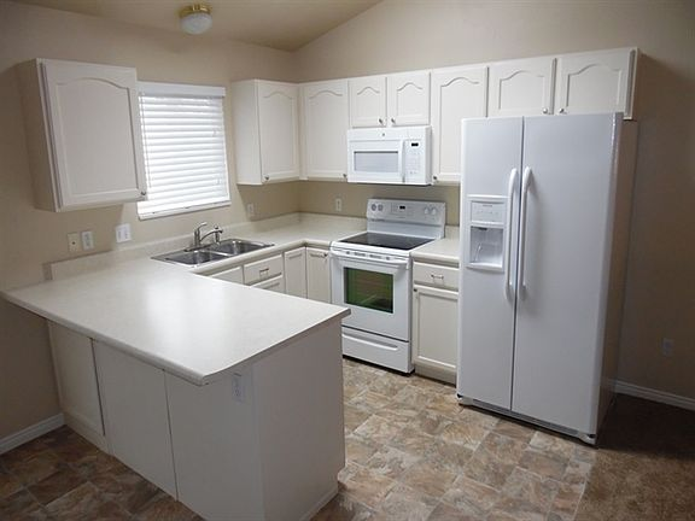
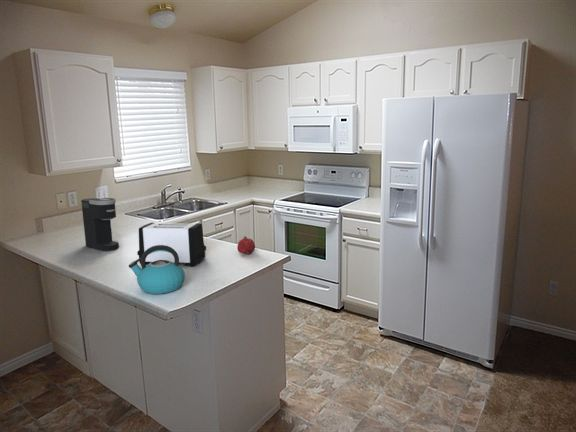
+ toaster (171, 243)
+ kettle (156, 267)
+ fruit (246, 244)
+ coffee maker (100, 222)
